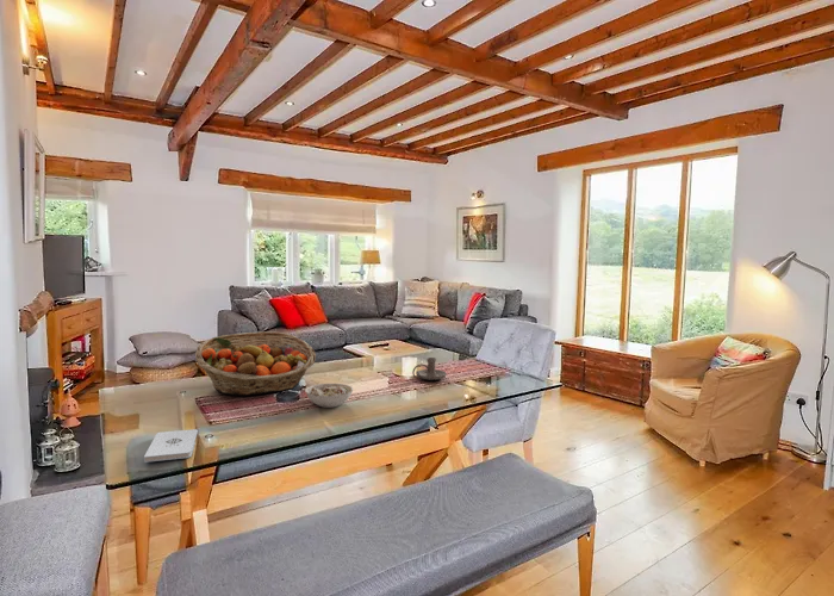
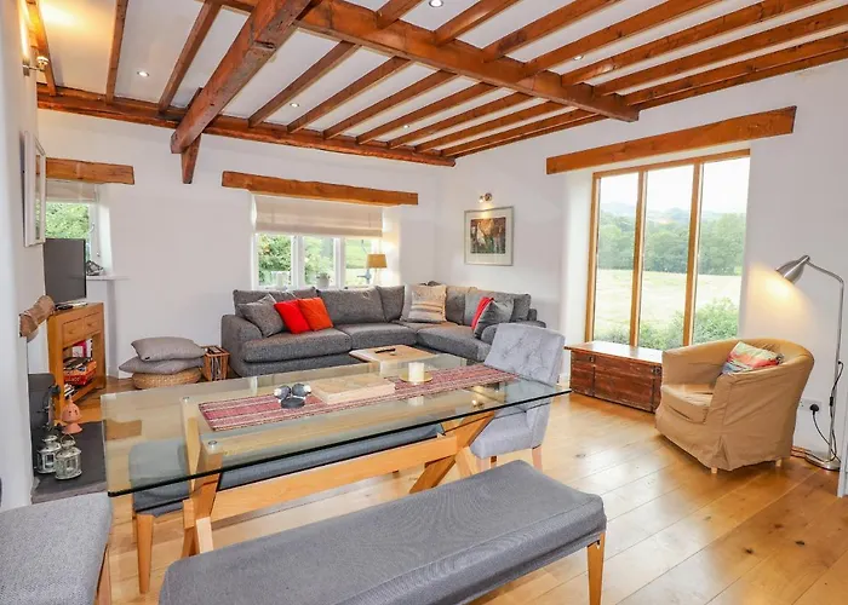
- candle holder (428, 368)
- fruit basket (257, 361)
- notepad (173, 443)
- bowl (329, 395)
